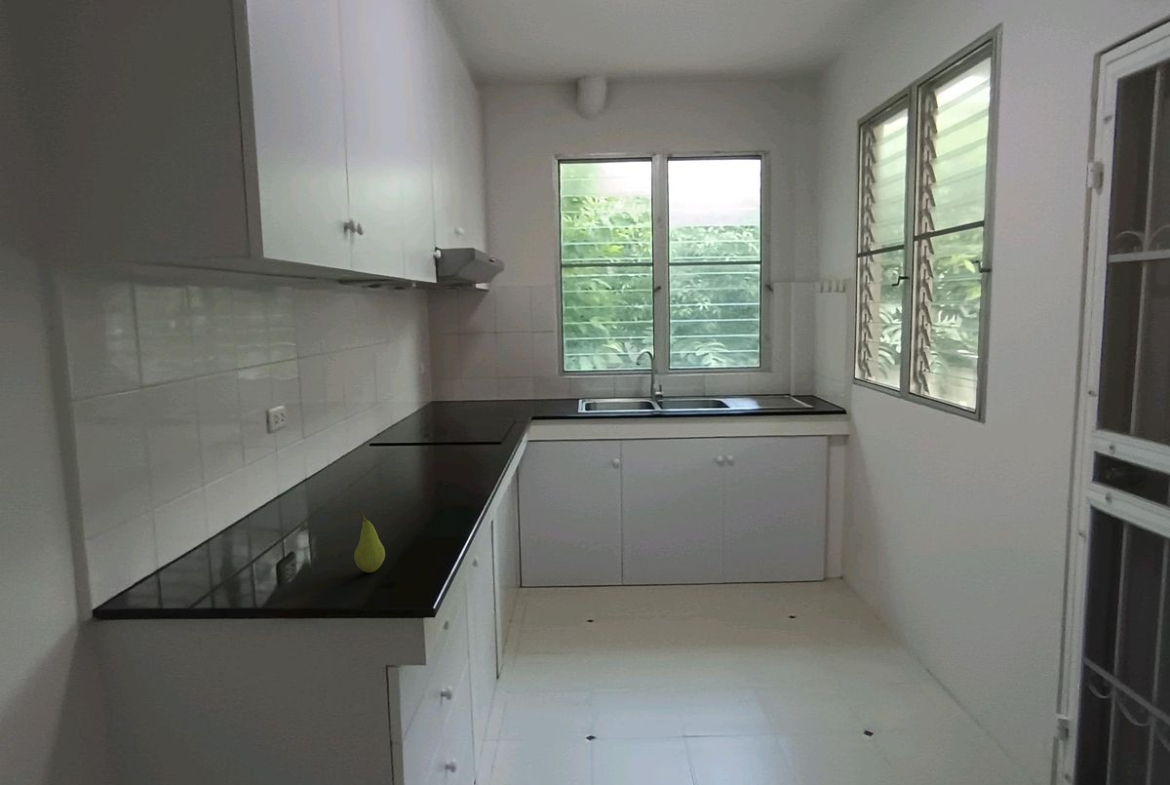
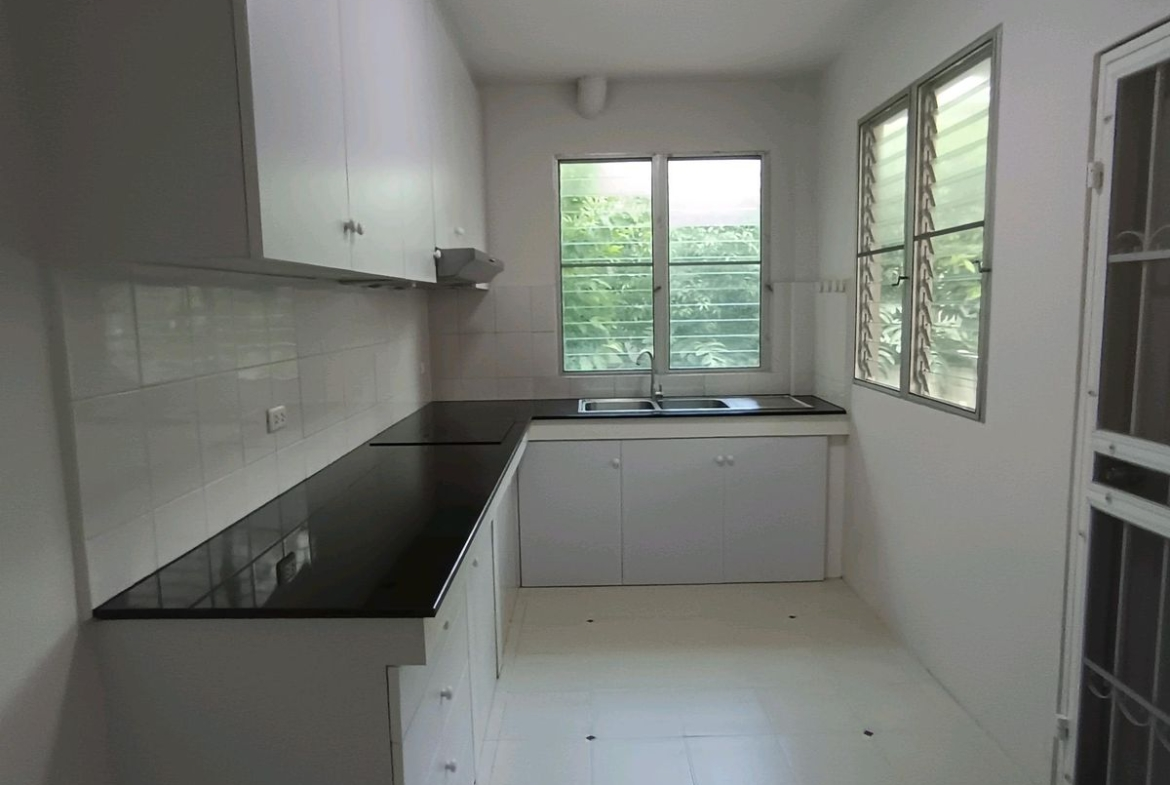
- fruit (369, 541)
